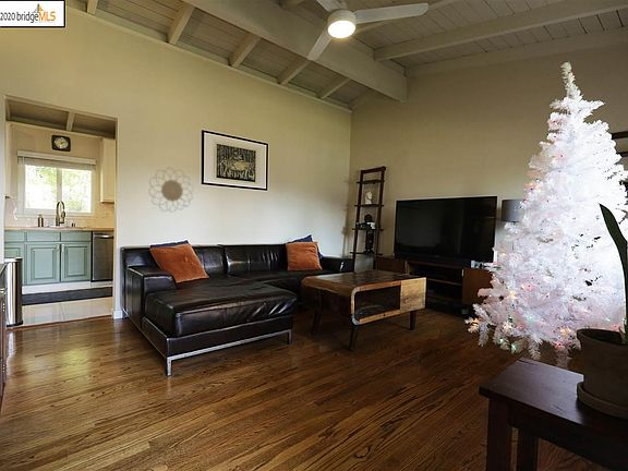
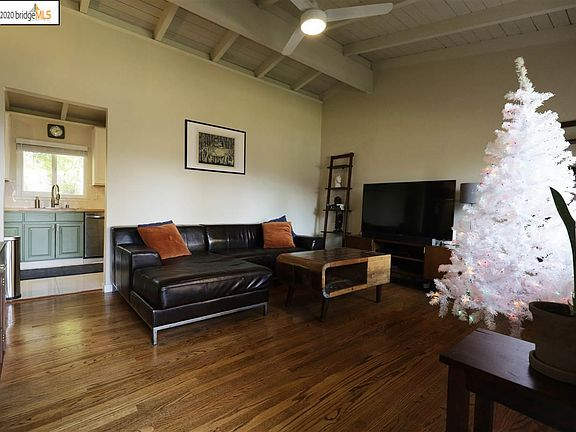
- decorative wall piece (171, 190)
